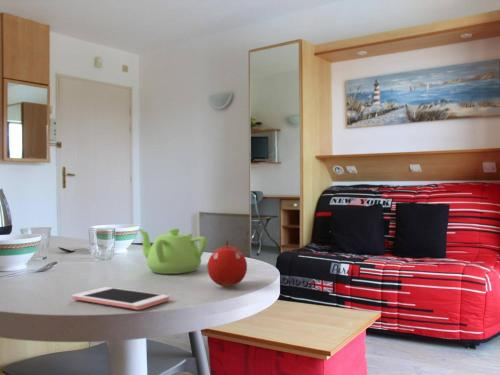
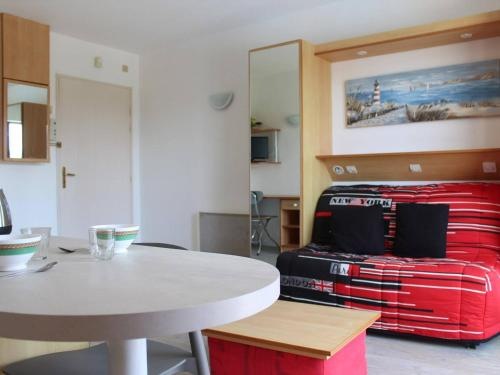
- cell phone (120, 297)
- fruit (227, 262)
- teapot (172, 248)
